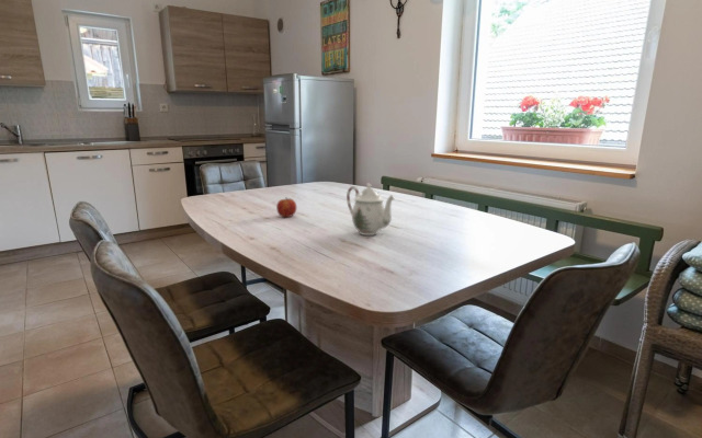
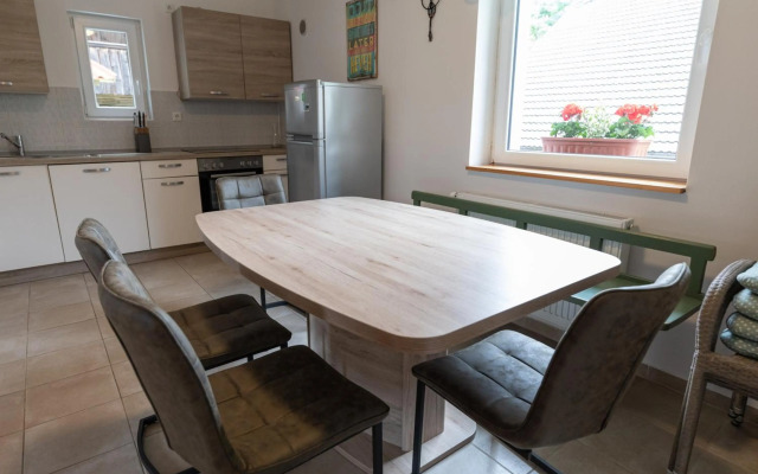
- fruit (286, 206)
- teapot (369, 208)
